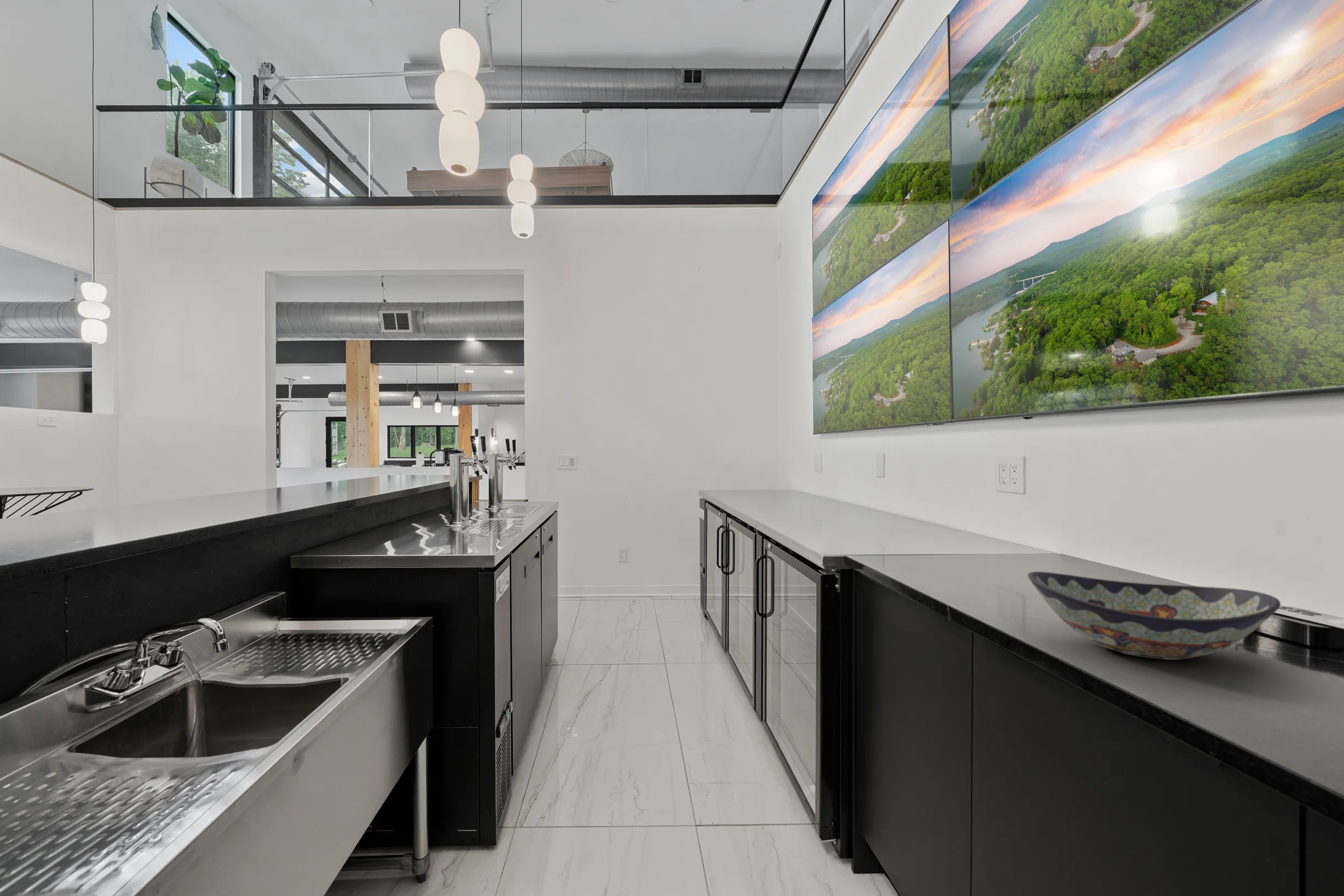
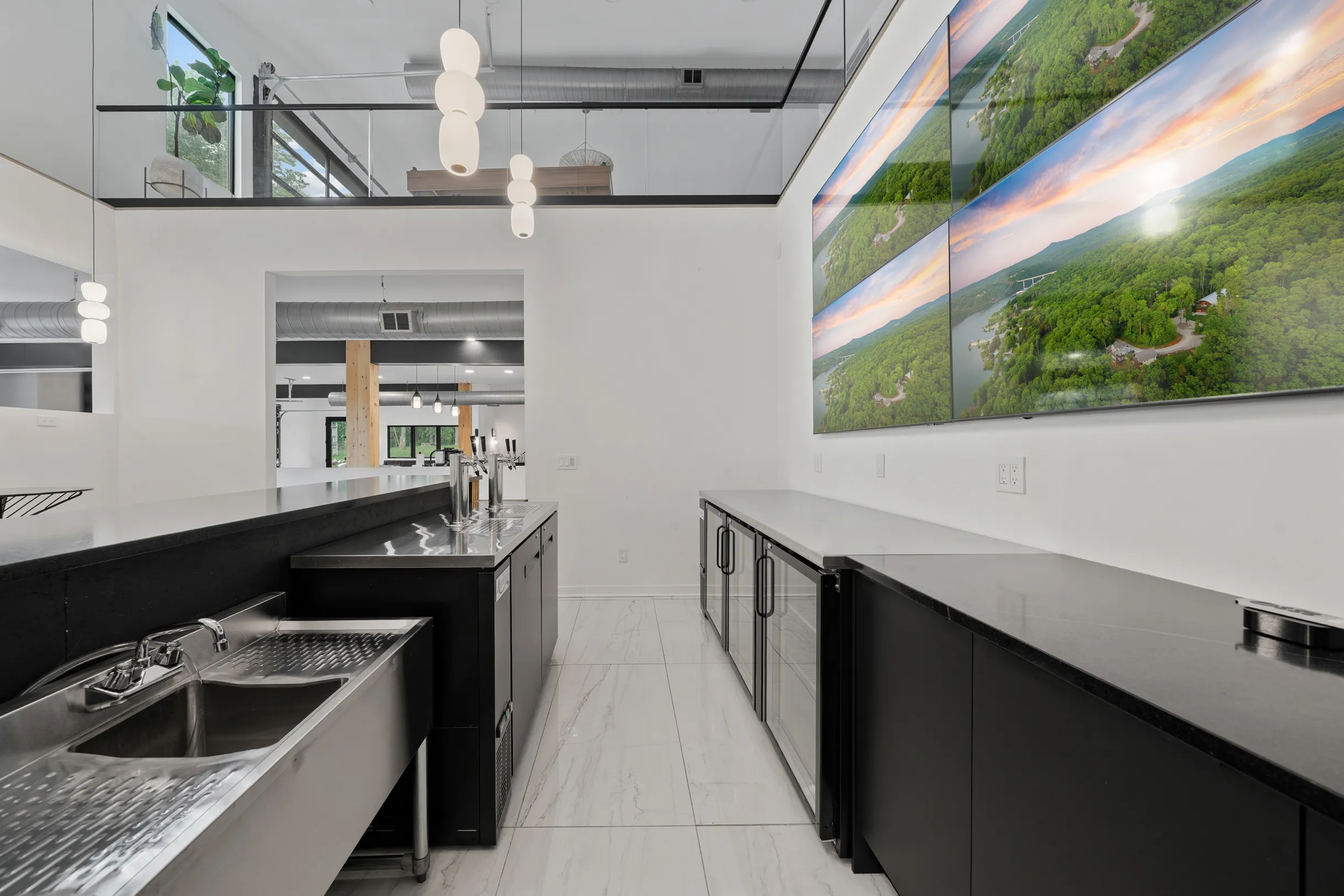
- decorative bowl (1141, 617)
